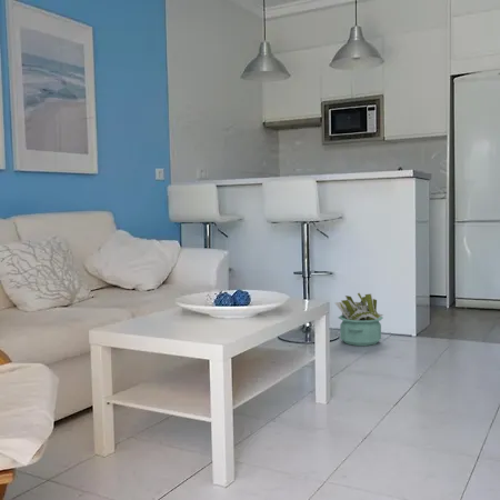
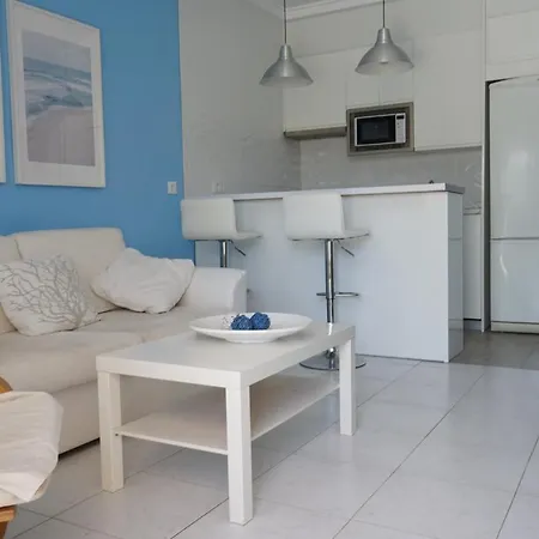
- decorative plant (362, 317)
